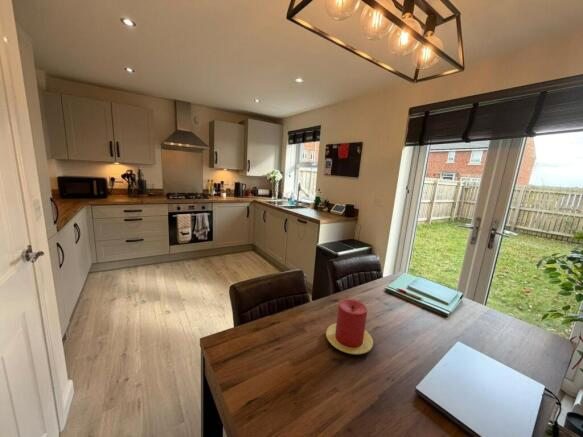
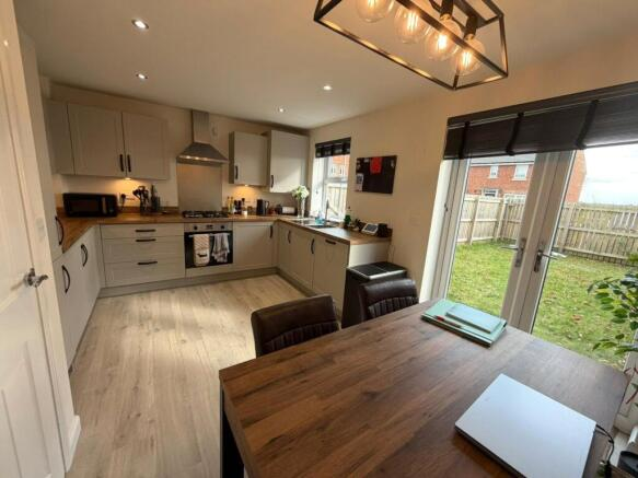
- candle (350, 323)
